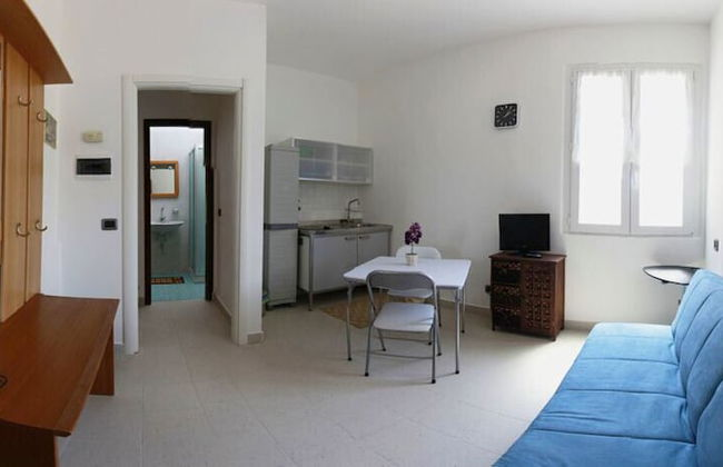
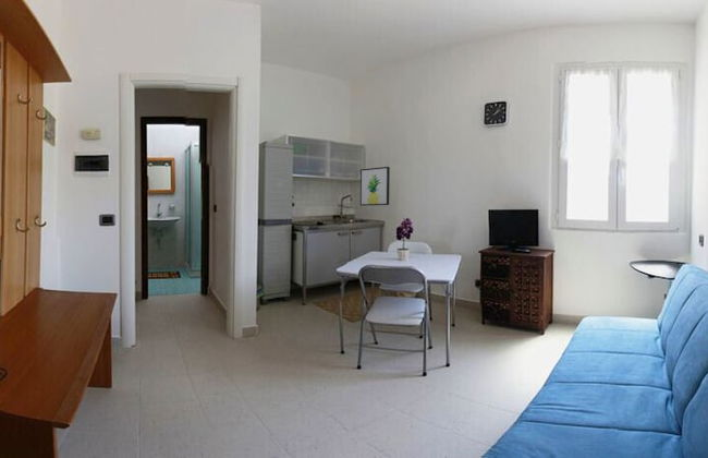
+ wall art (374, 186)
